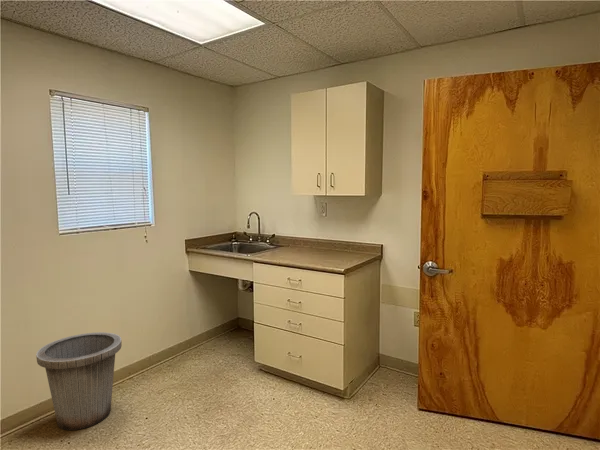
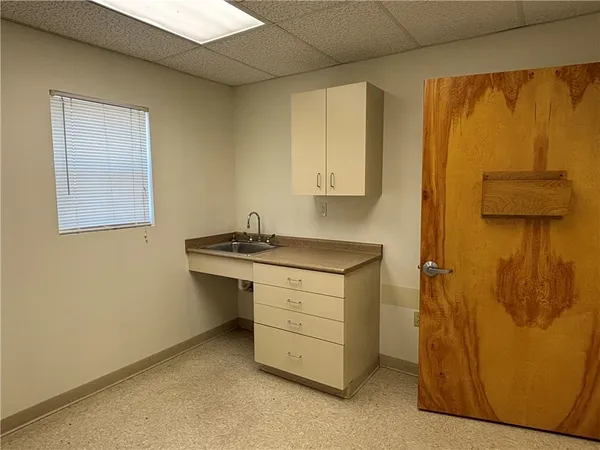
- trash can (82, 381)
